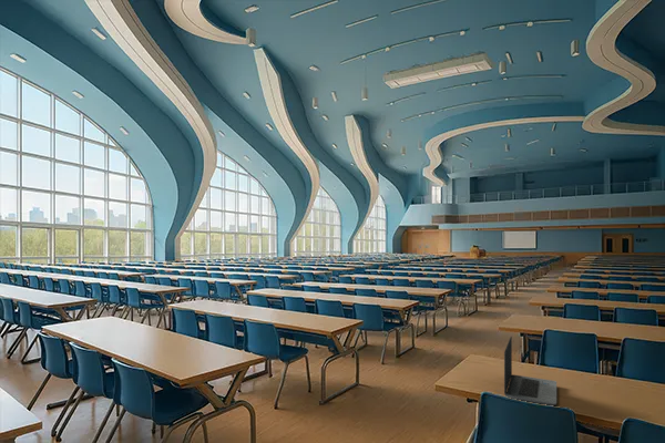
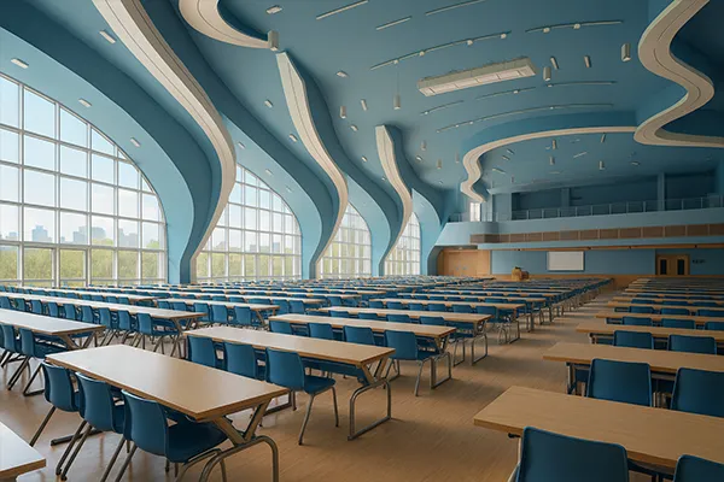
- laptop computer (529, 377)
